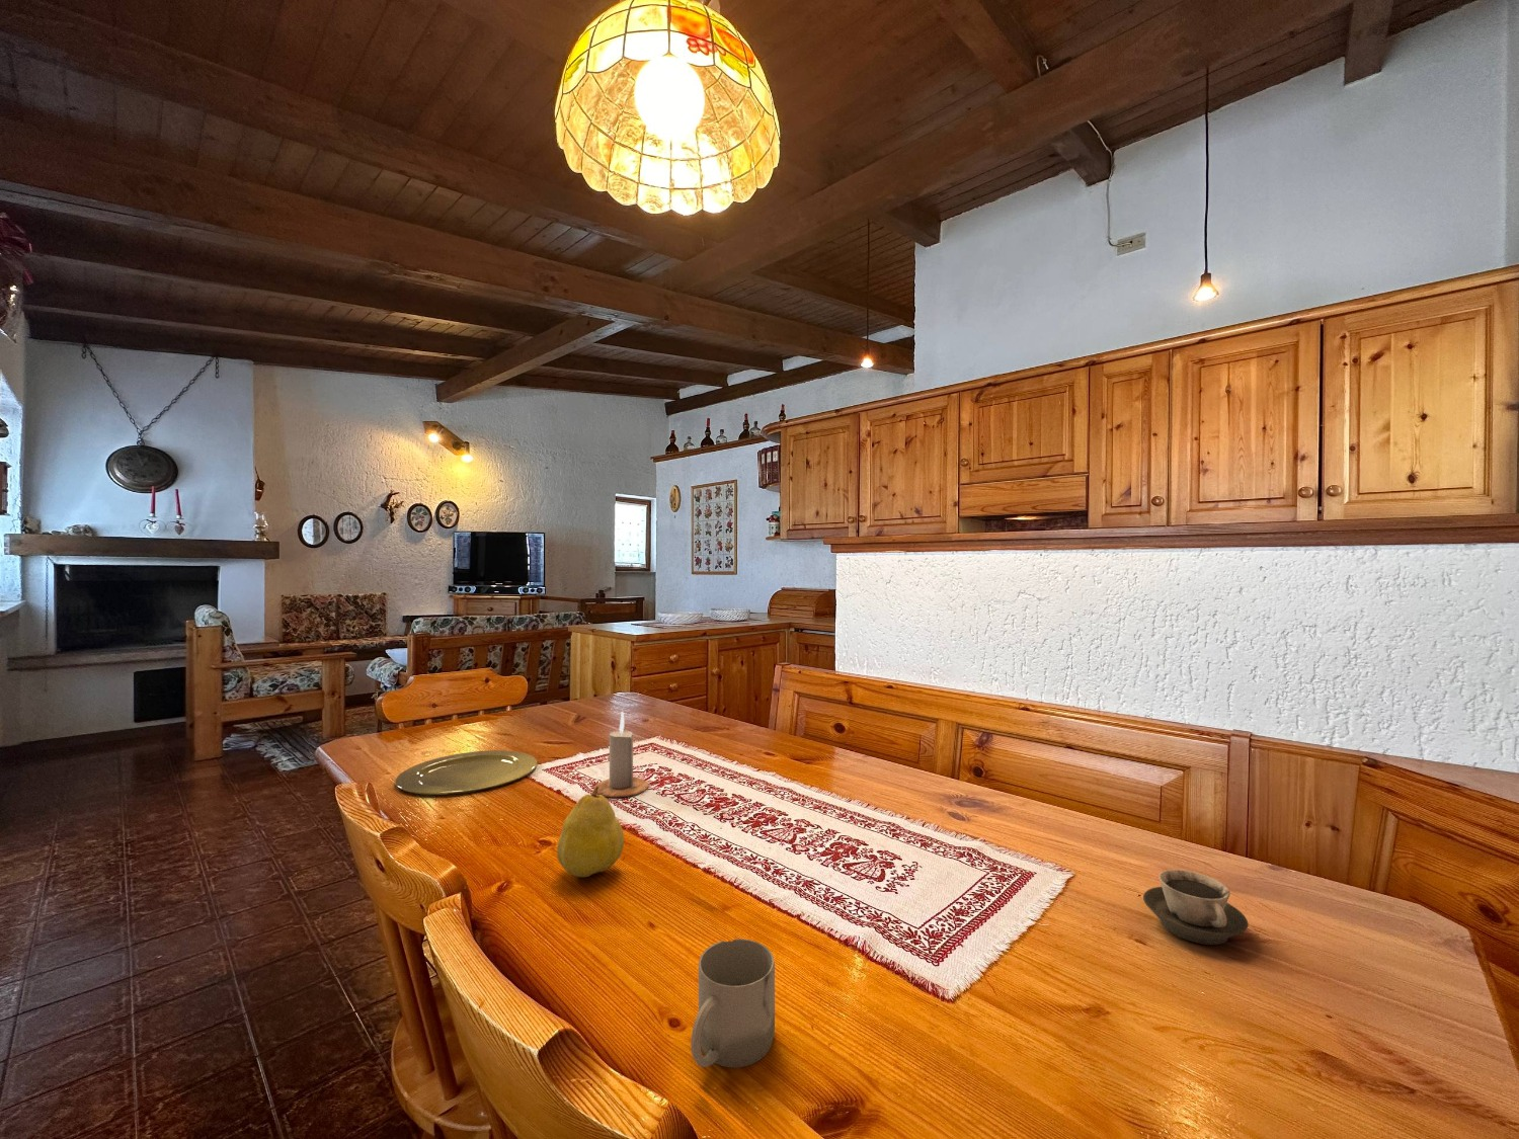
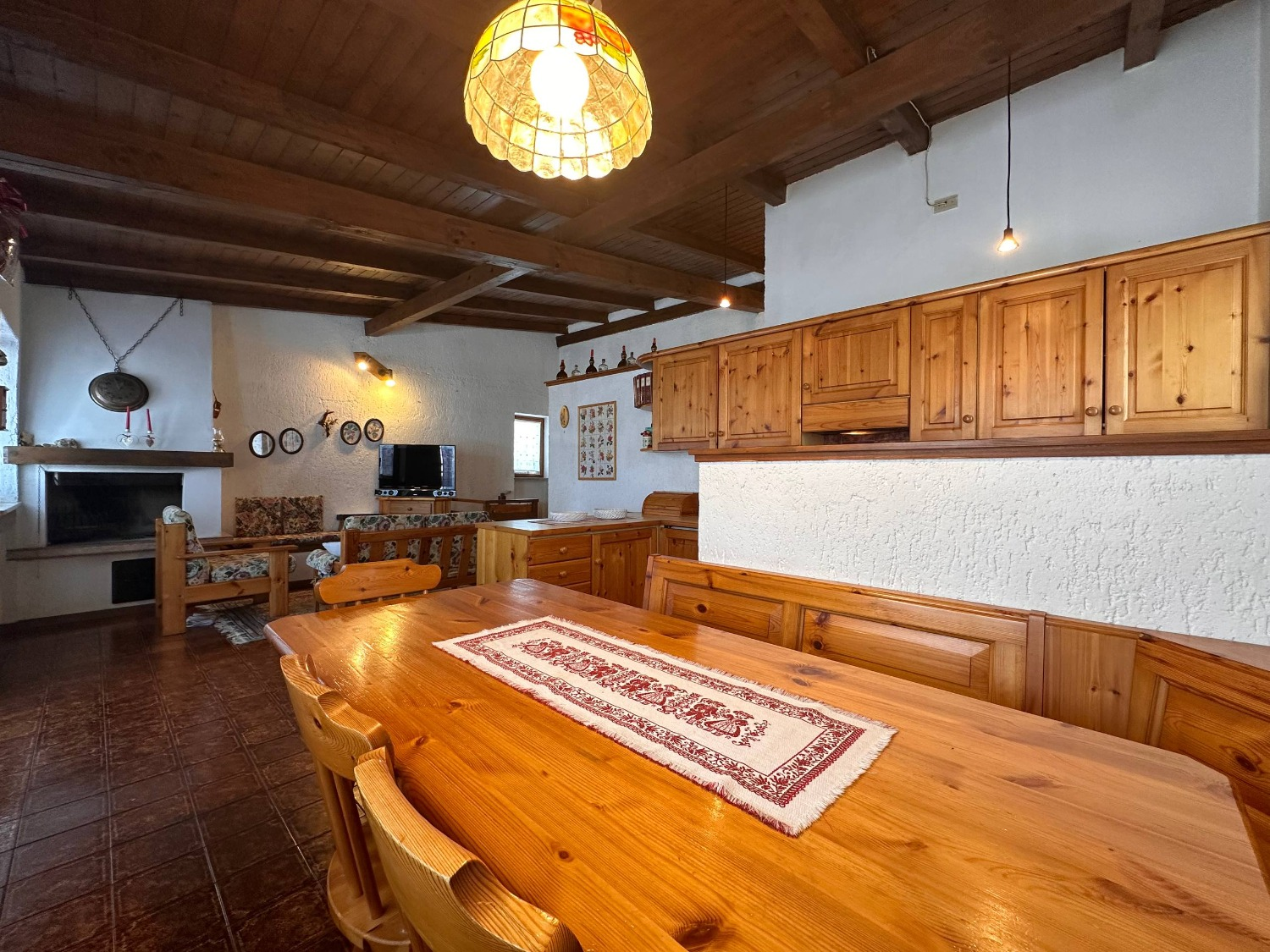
- cup (727, 1011)
- plate (469, 770)
- cup (1192, 906)
- fruit (591, 830)
- candle (621, 748)
